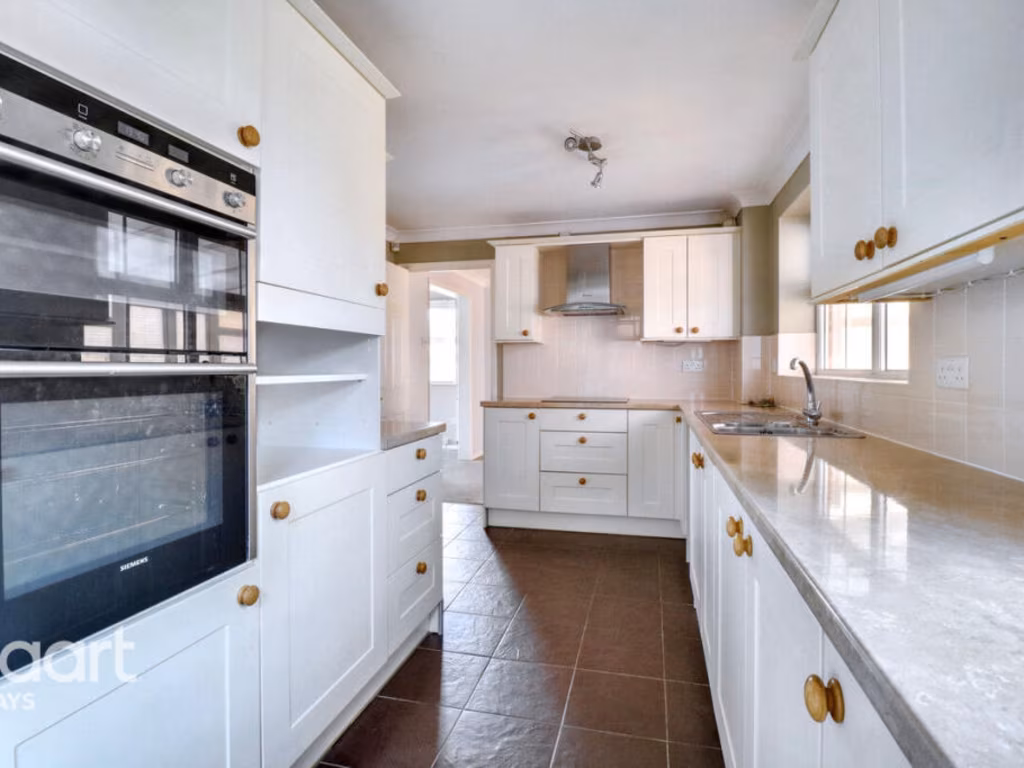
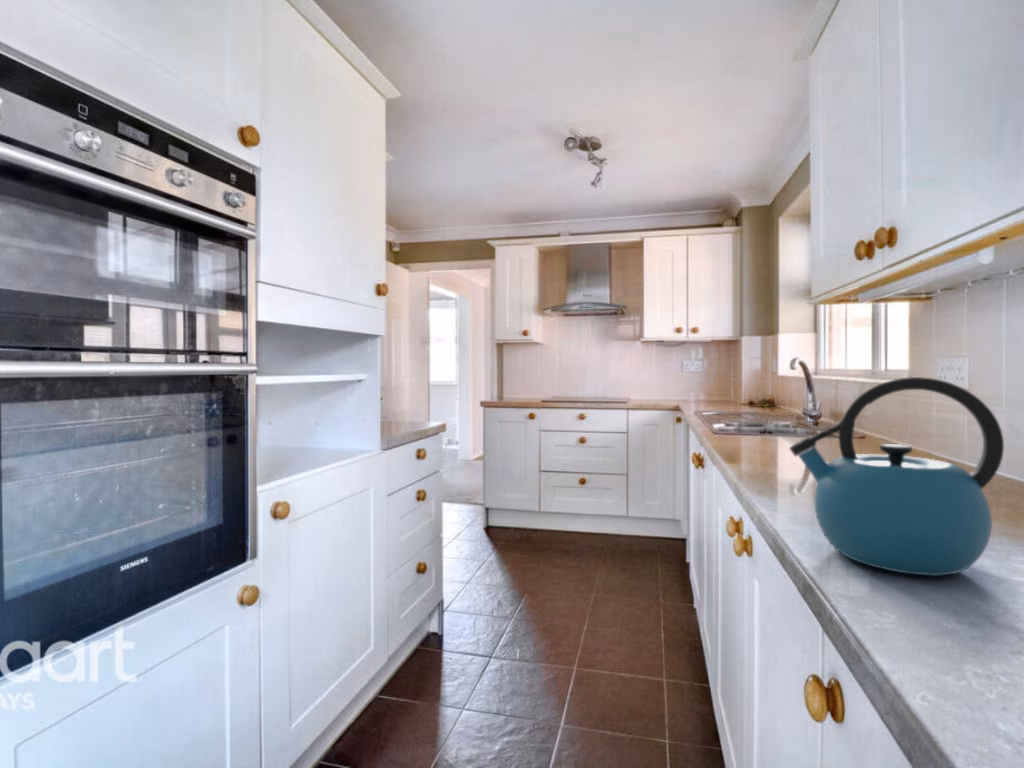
+ kettle (885, 467)
